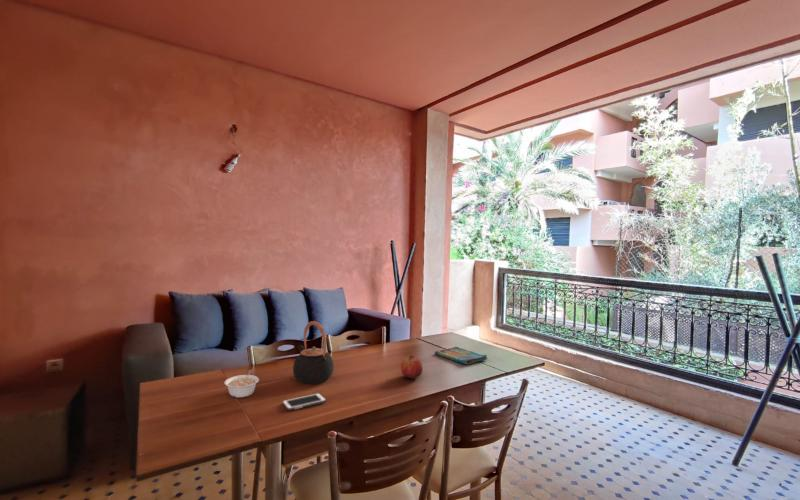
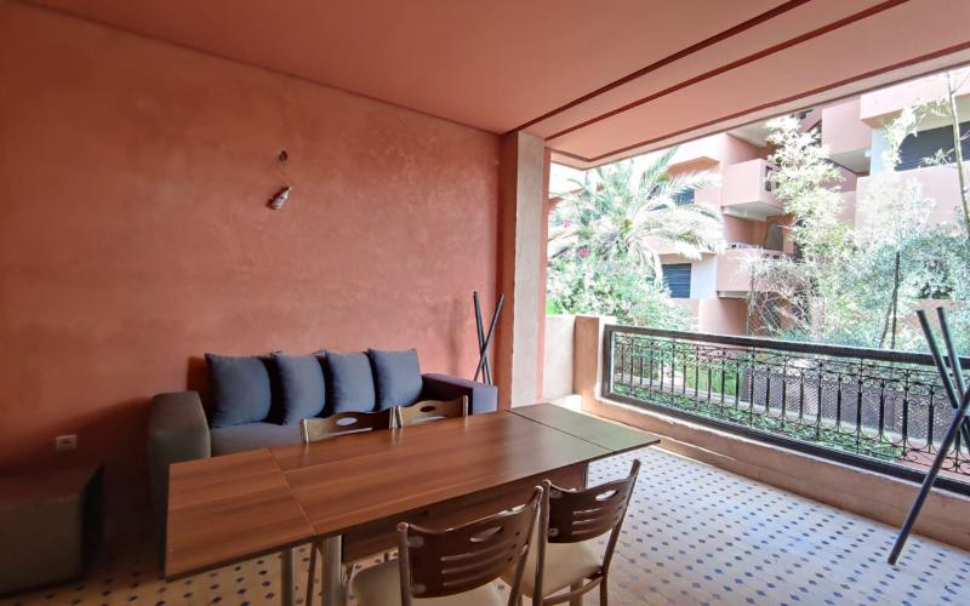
- dish towel (460, 354)
- cell phone (304, 401)
- legume (241, 385)
- teapot (311, 349)
- fruit (411, 366)
